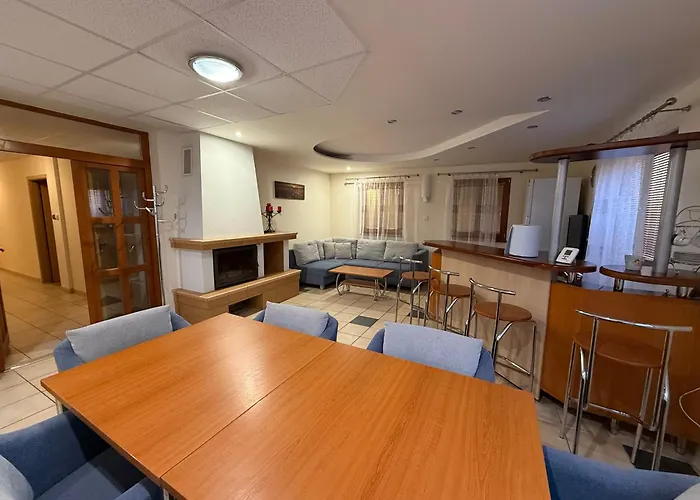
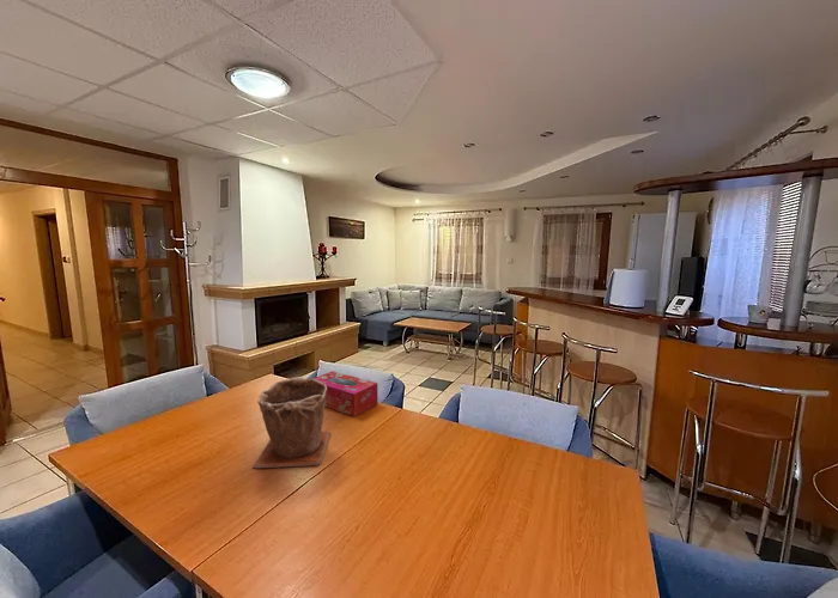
+ tissue box (342, 391)
+ plant pot (293, 419)
